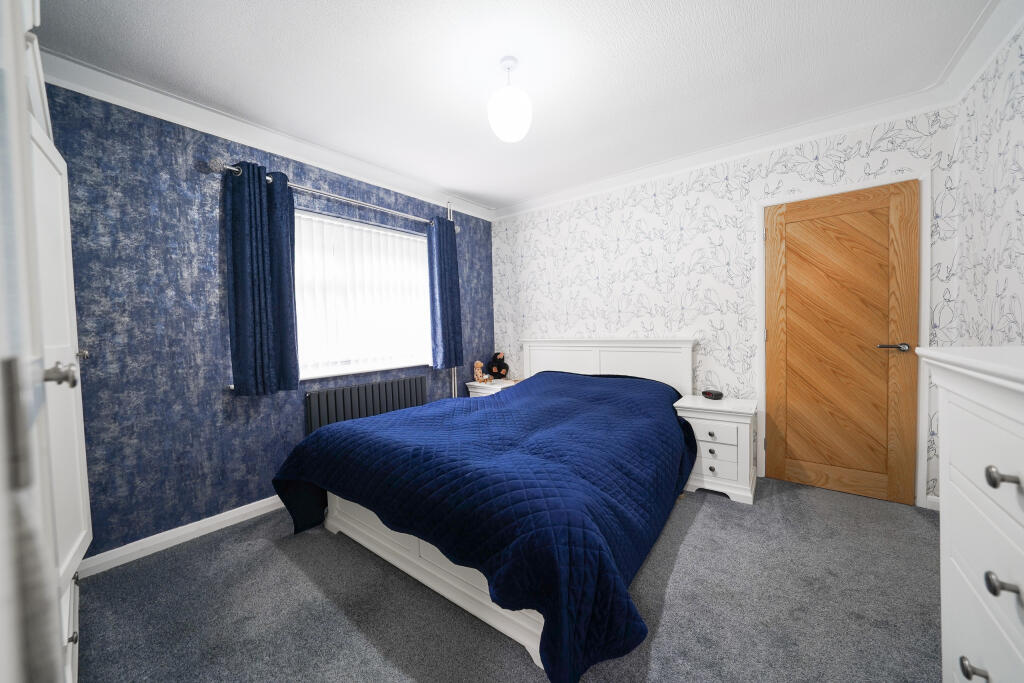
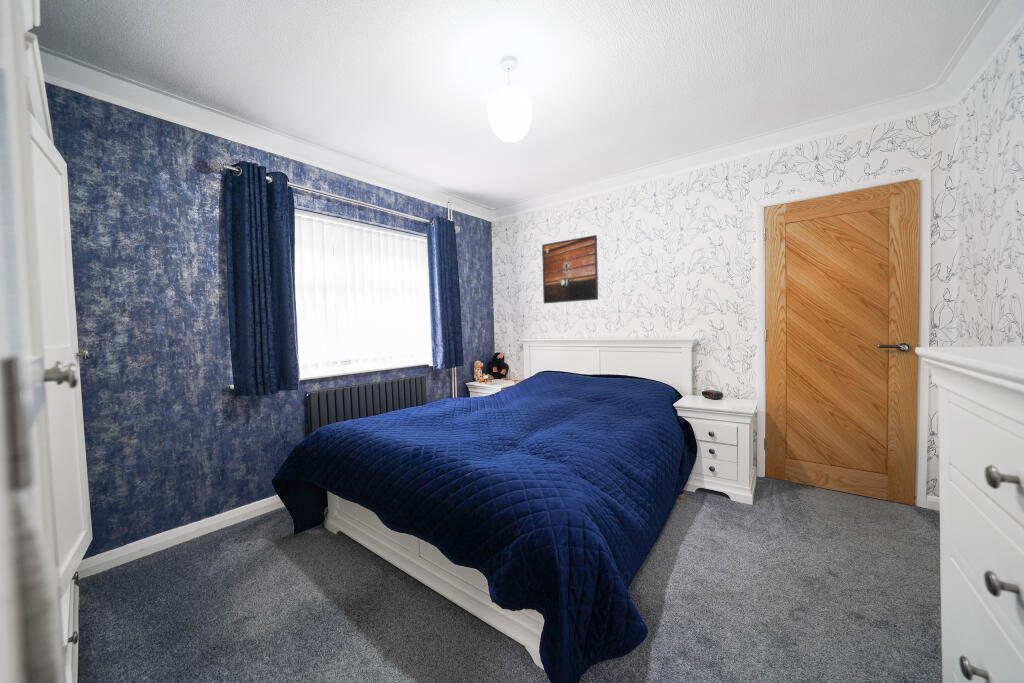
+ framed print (568, 270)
